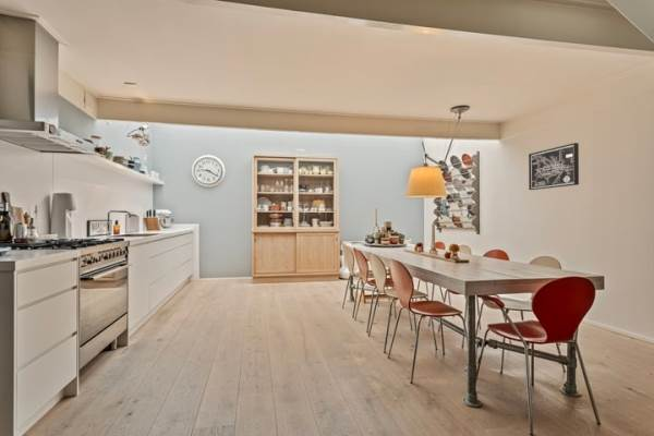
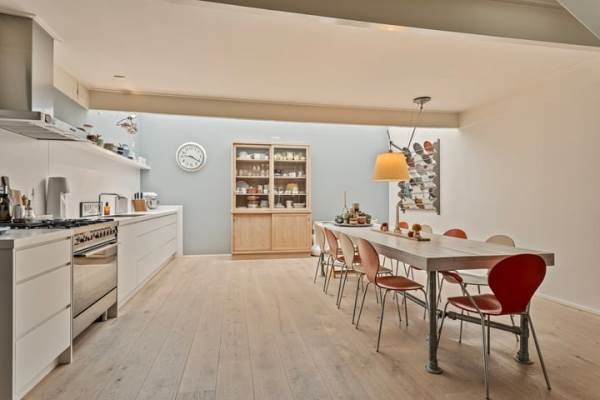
- wall art (552, 168)
